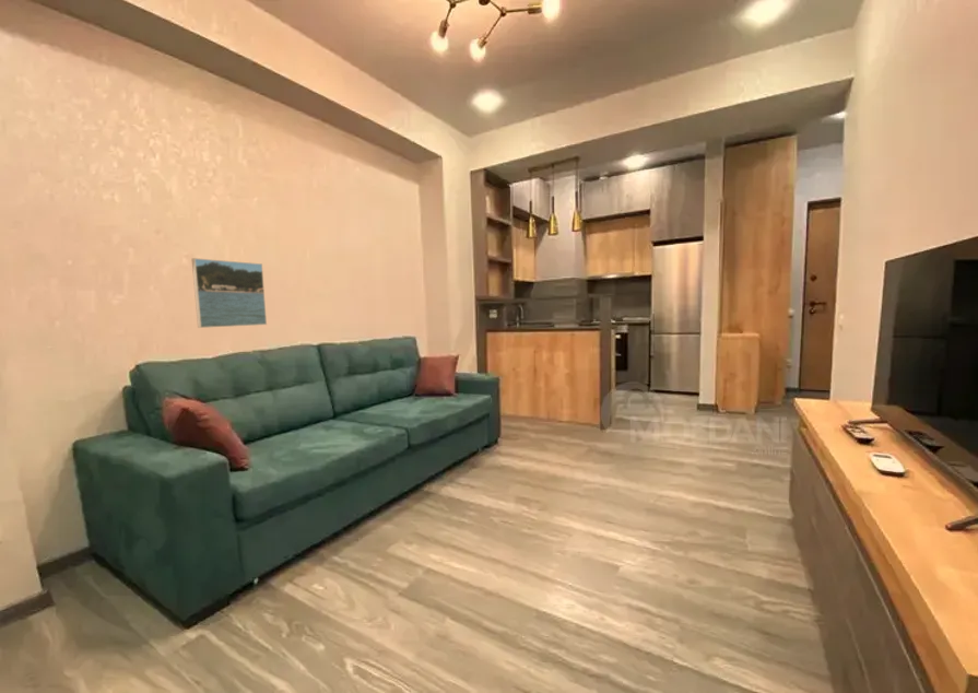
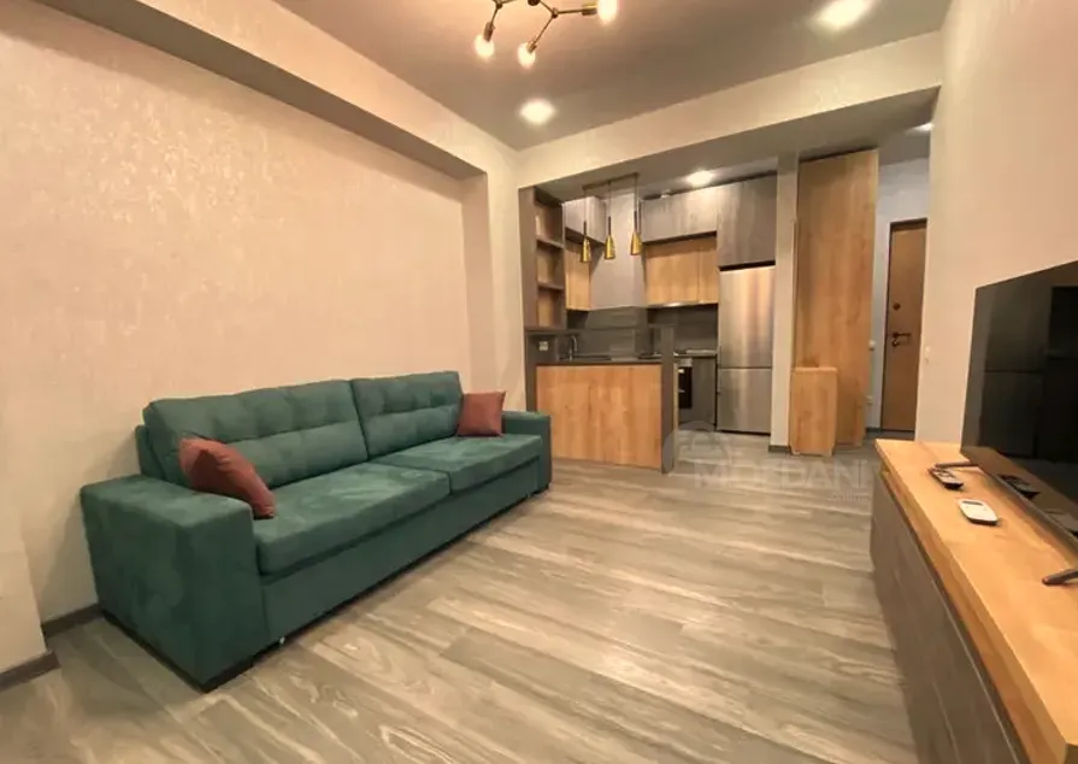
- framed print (232, 293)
